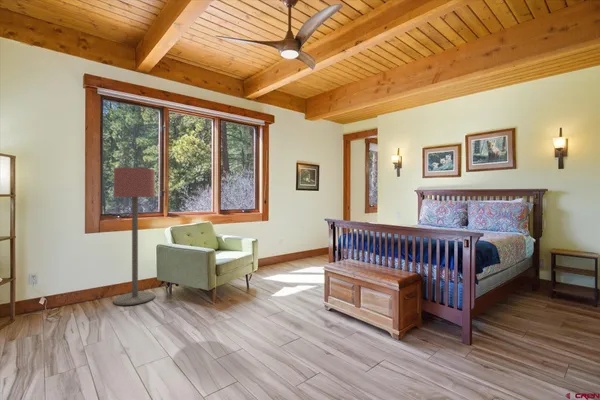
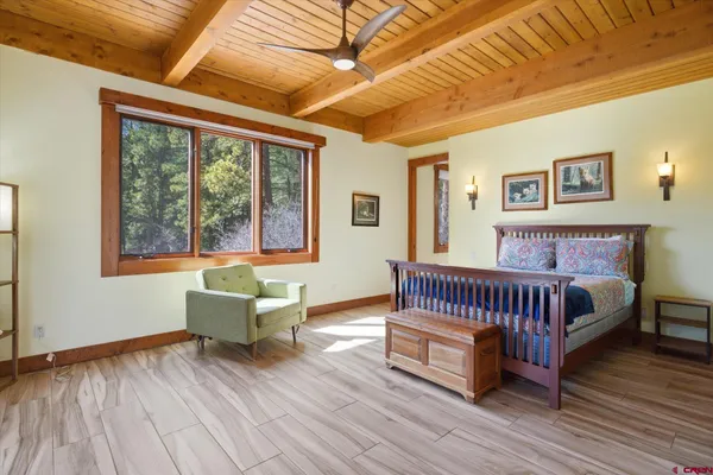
- floor lamp (134, 234)
